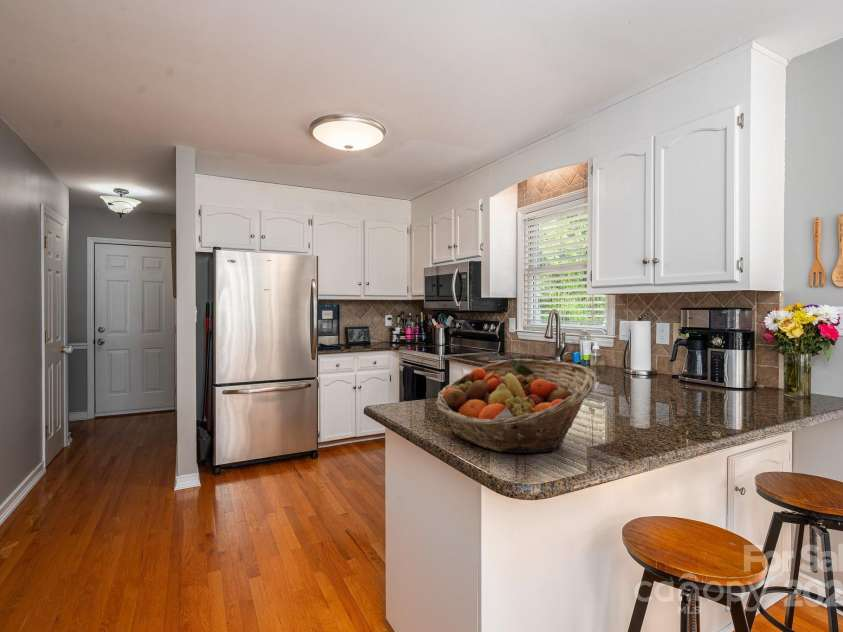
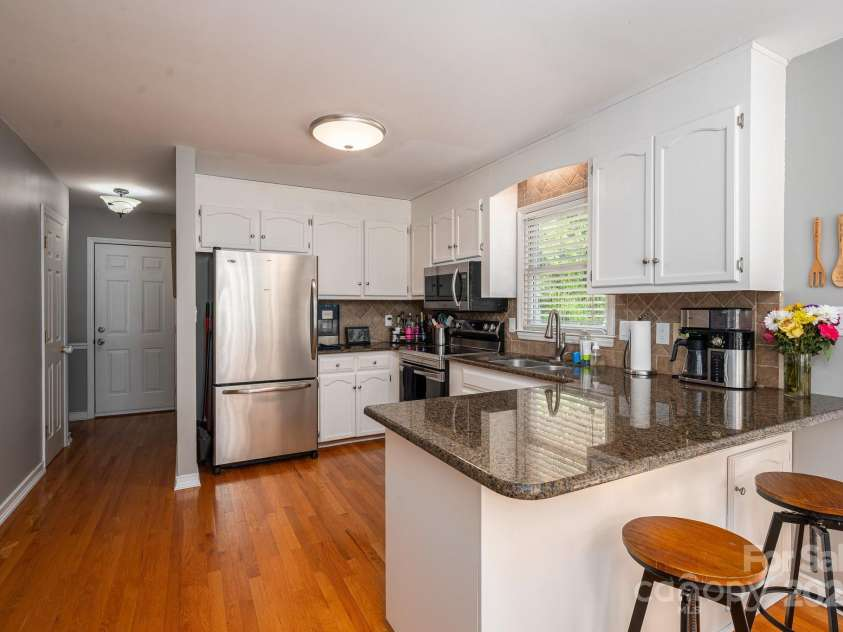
- fruit basket (511, 400)
